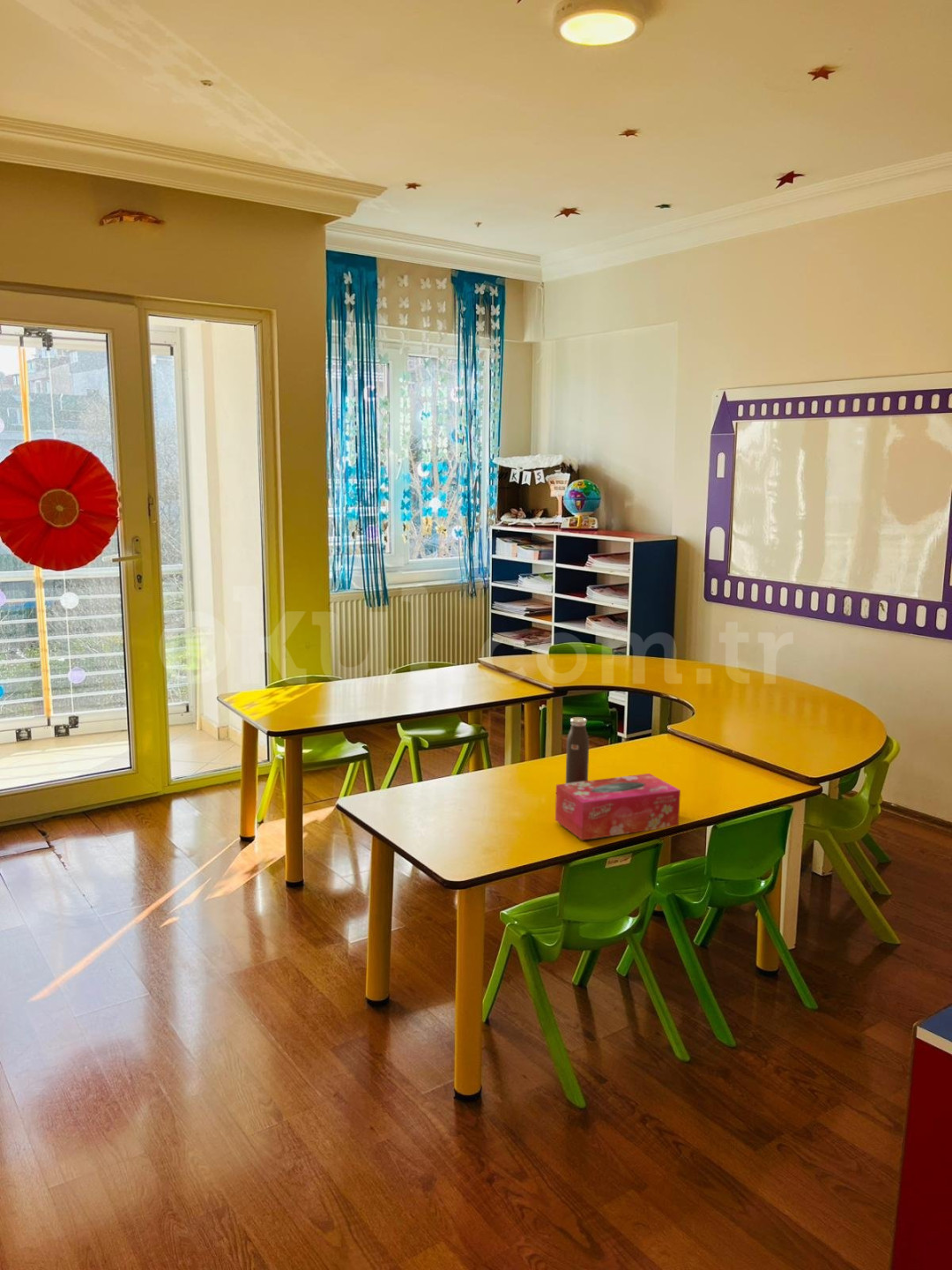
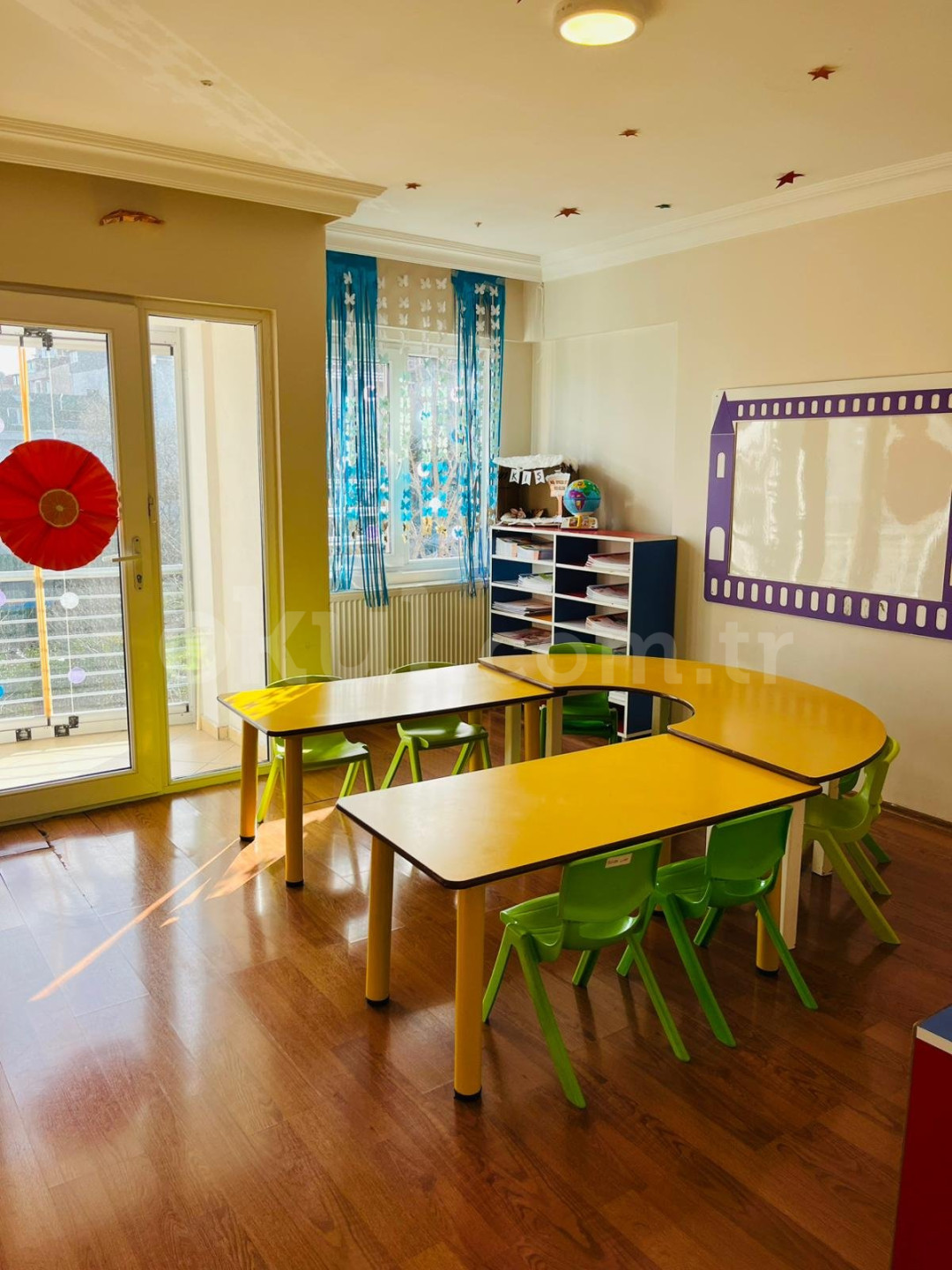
- water bottle (576, 762)
- tissue box (617, 805)
